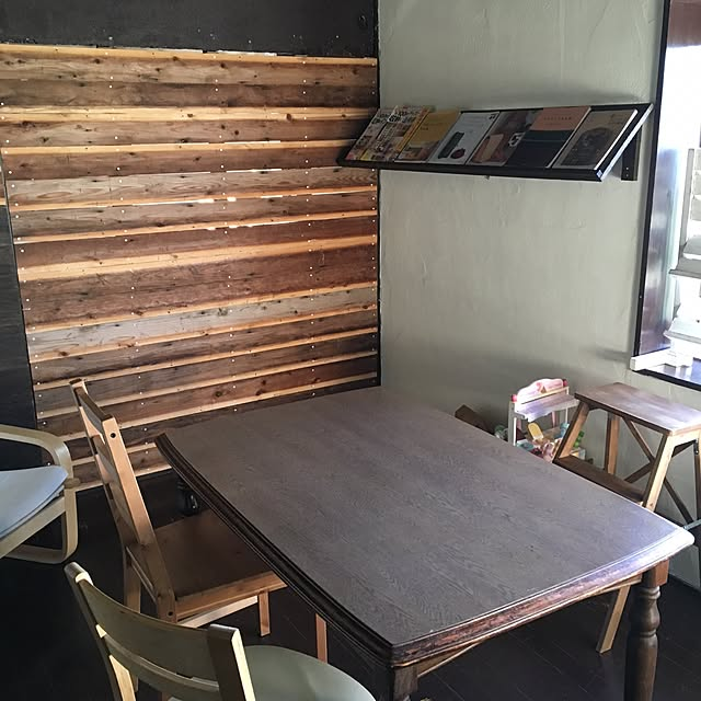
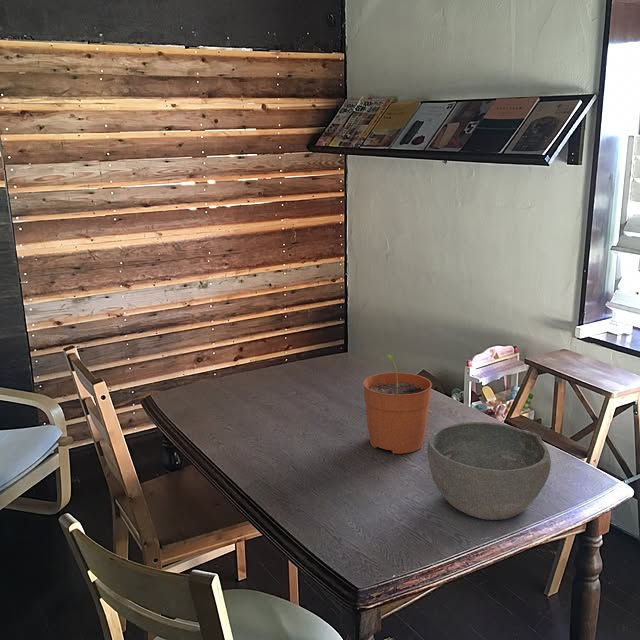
+ plant pot (397, 398)
+ bowl (486, 470)
